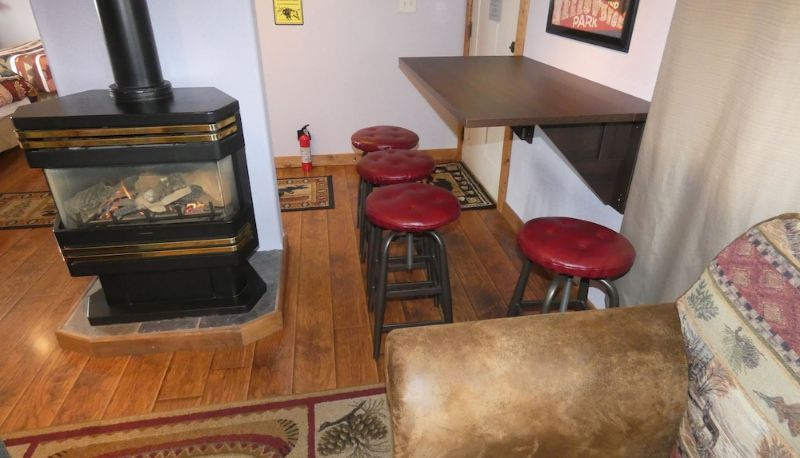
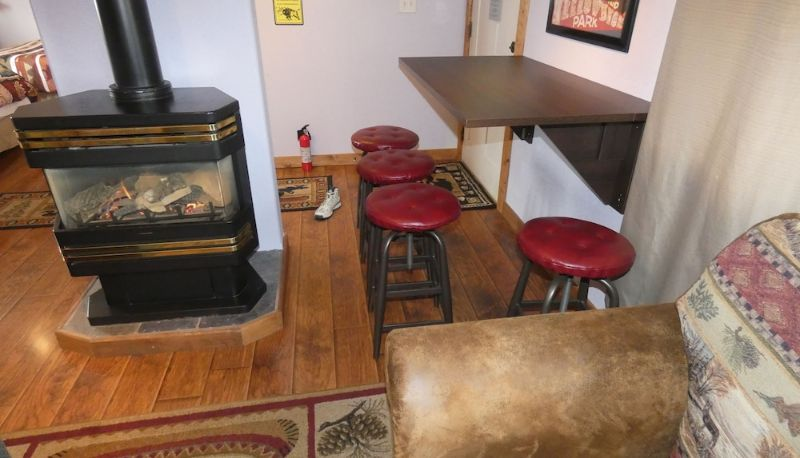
+ sneaker (326, 200)
